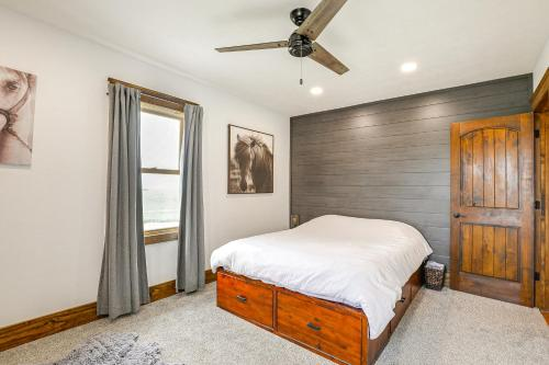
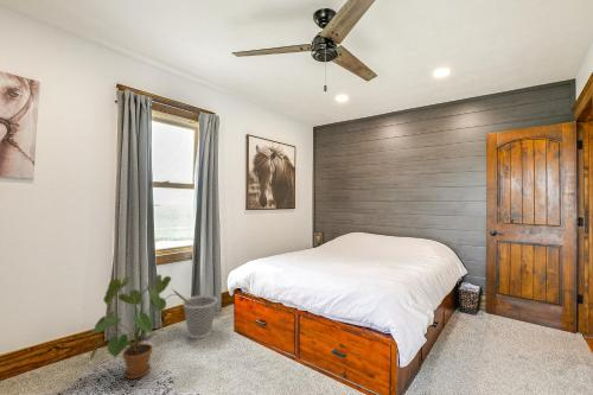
+ wastebasket (199, 317)
+ house plant (141, 320)
